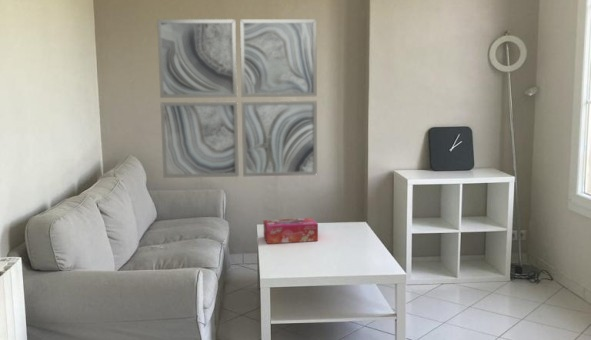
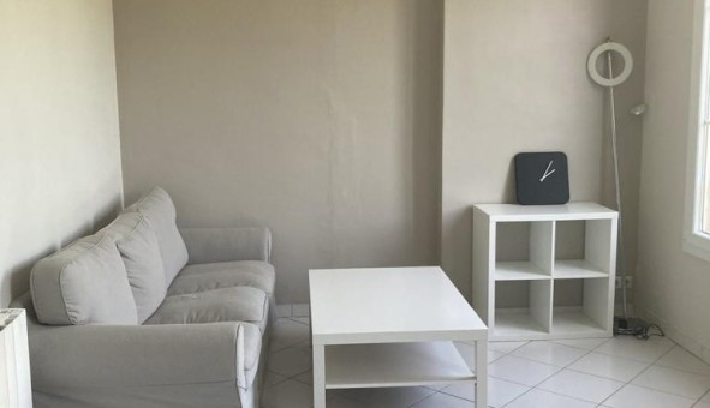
- tissue box (290, 230)
- wall art (242, 101)
